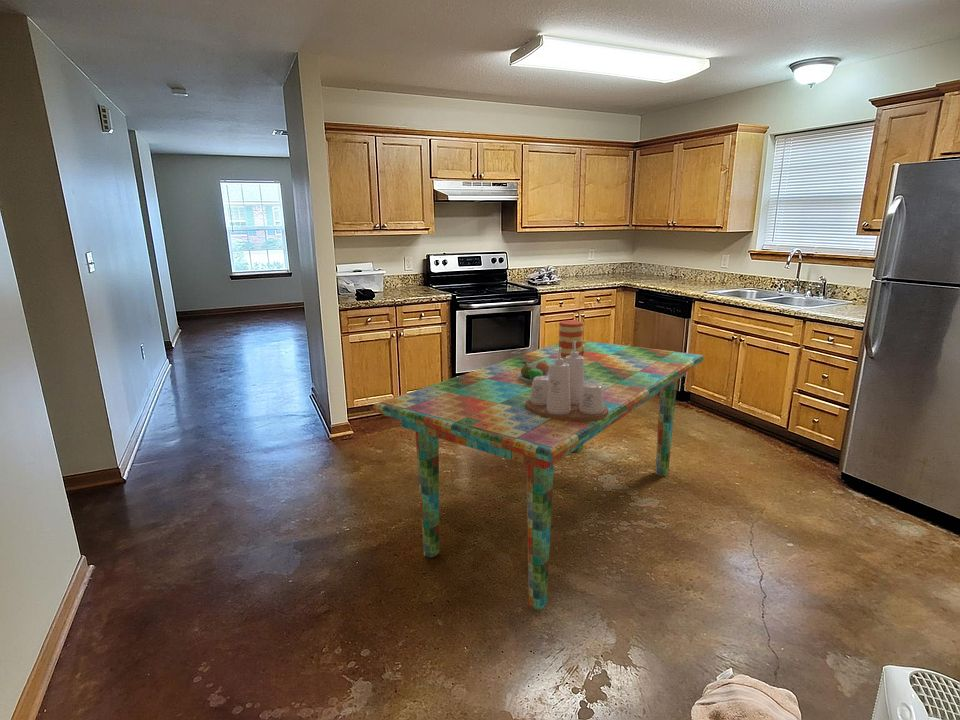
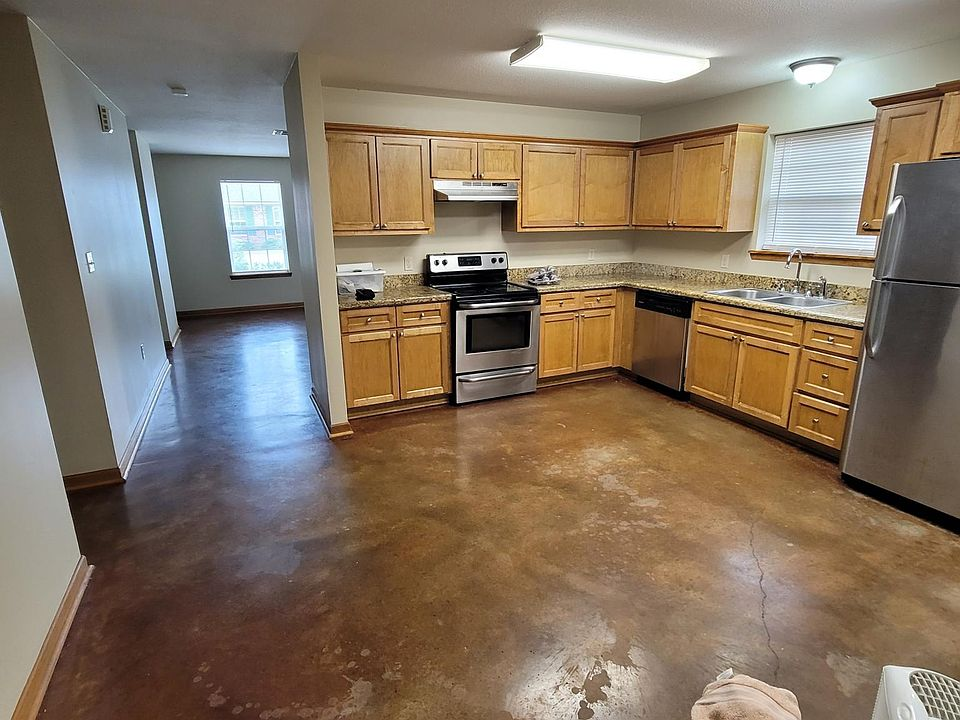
- dining table (562, 444)
- condiment set (566, 376)
- fruit bowl (539, 370)
- vase (571, 344)
